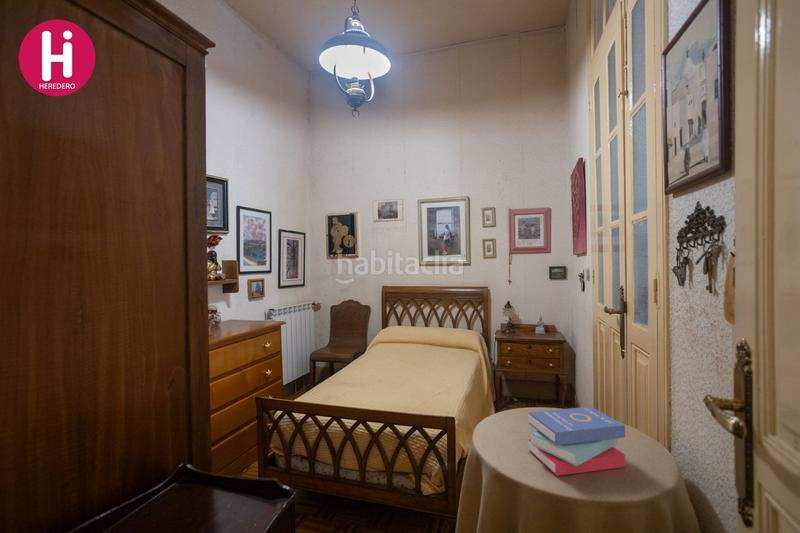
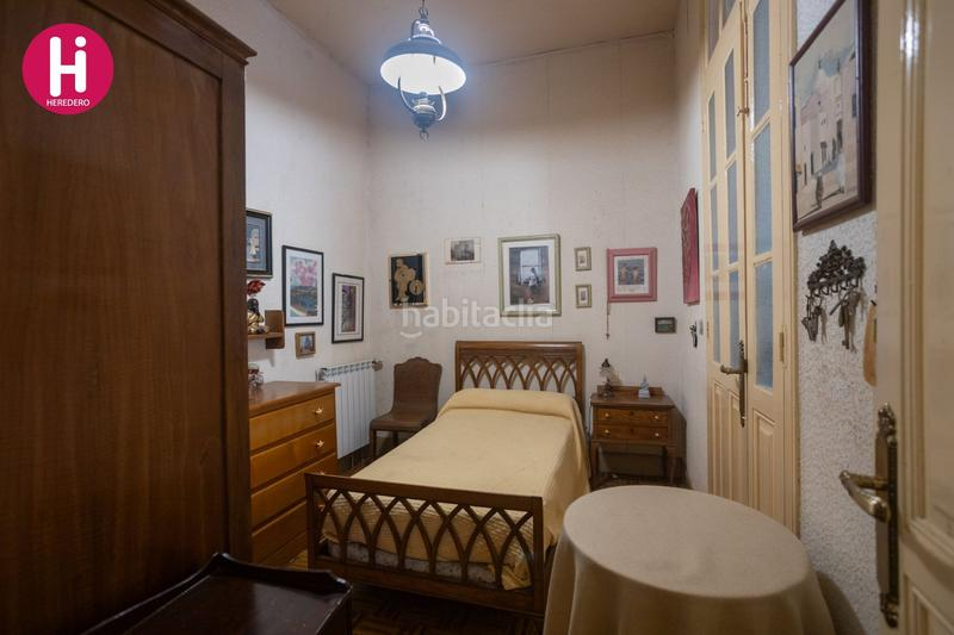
- book (574, 438)
